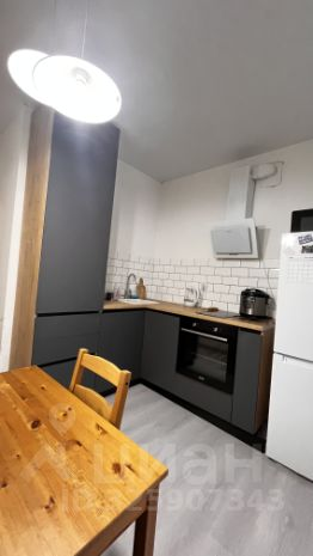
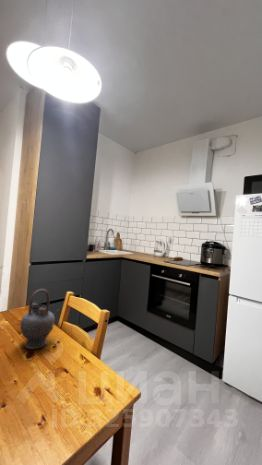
+ teapot (42, 316)
